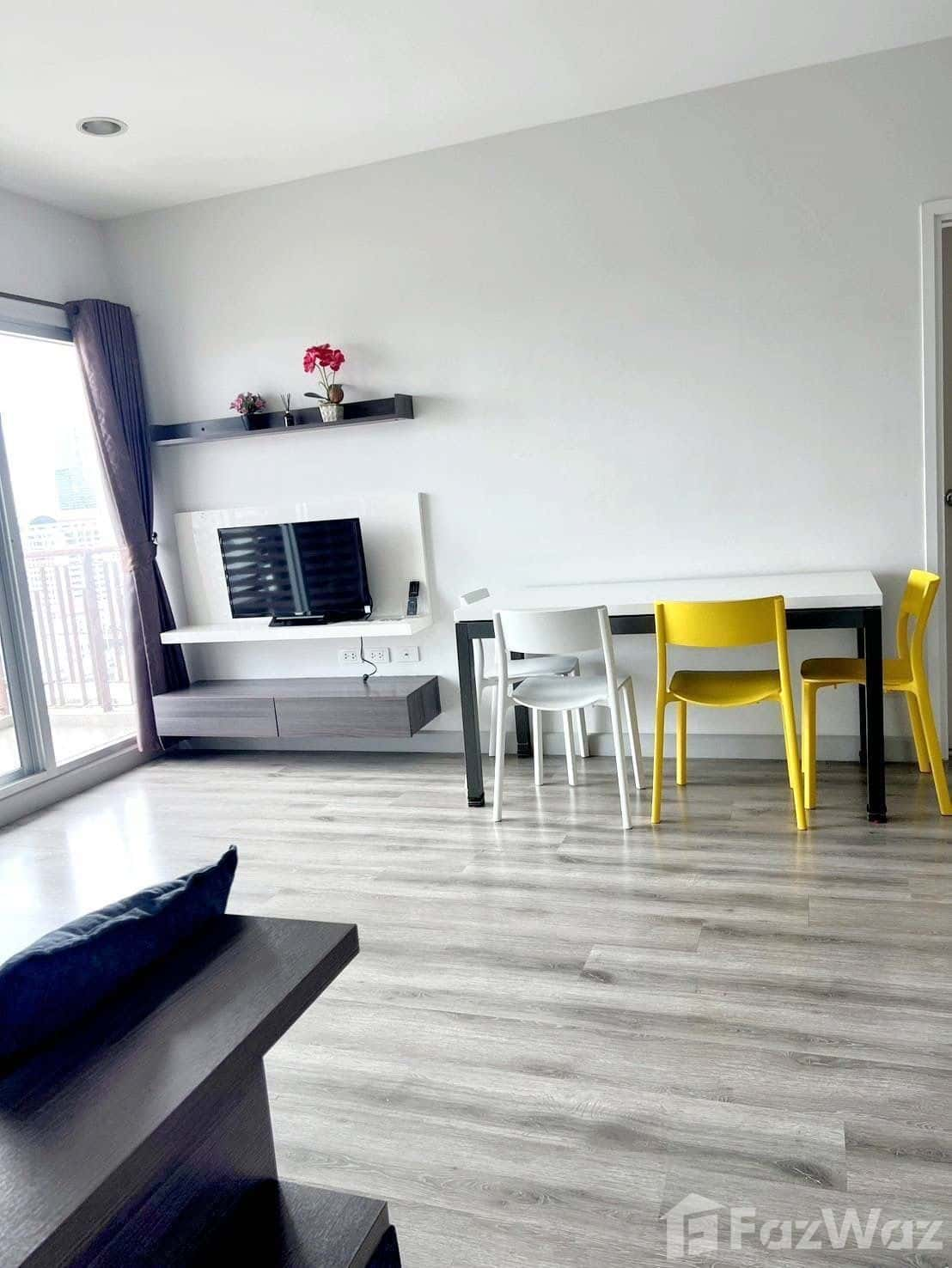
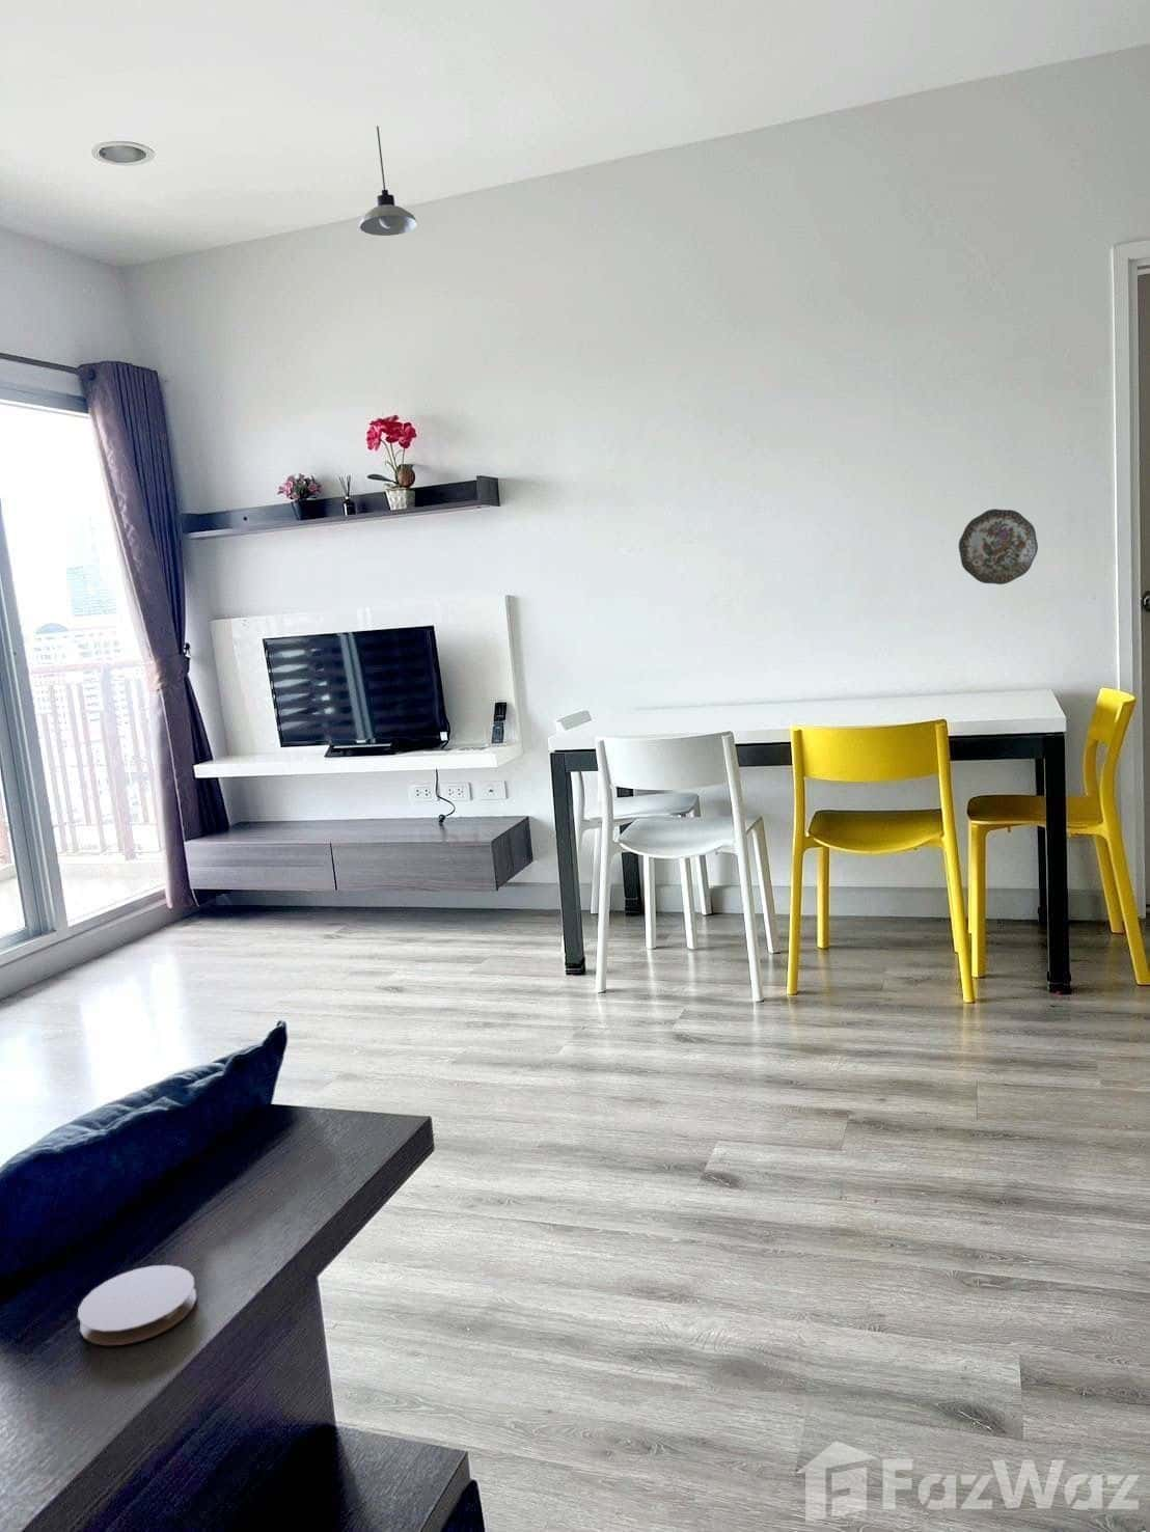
+ coaster (137, 1302)
+ pendant light (382, 176)
+ decorative plate (998, 546)
